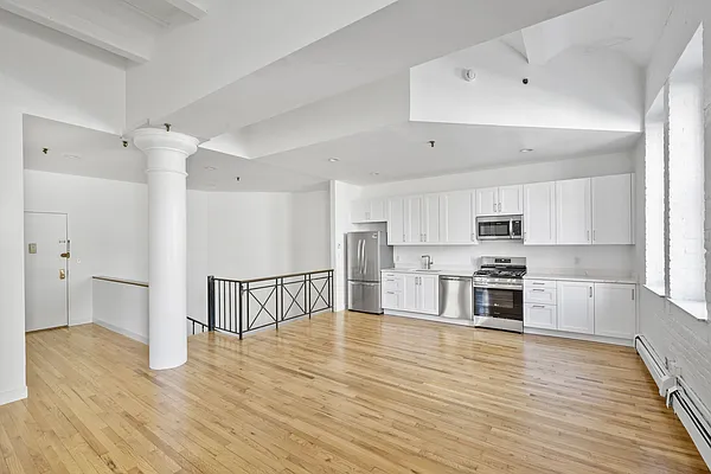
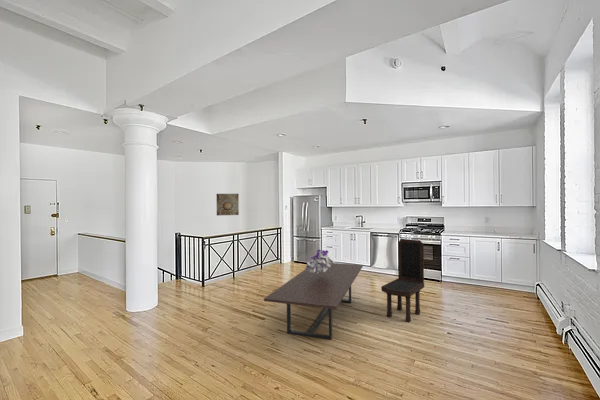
+ dining chair (403, 278)
+ dining table (323, 297)
+ bouquet (322, 263)
+ wall art (227, 204)
